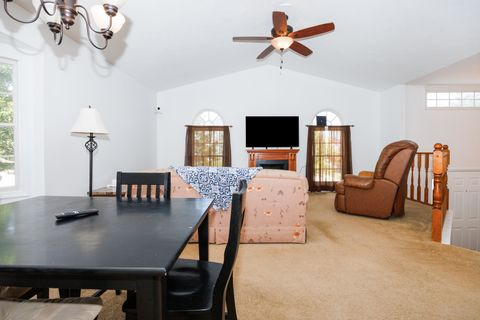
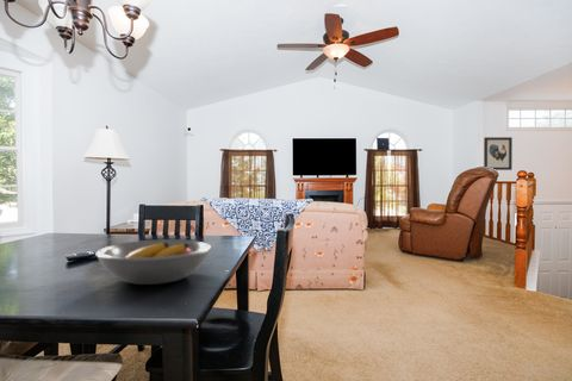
+ wall art (497, 154)
+ fruit bowl (156, 258)
